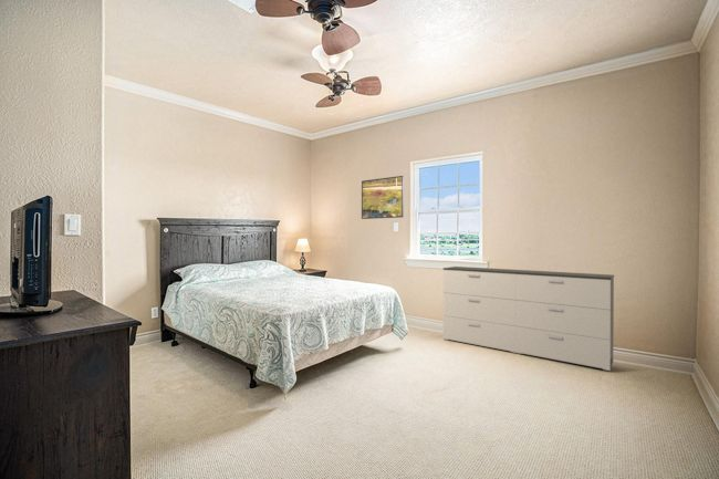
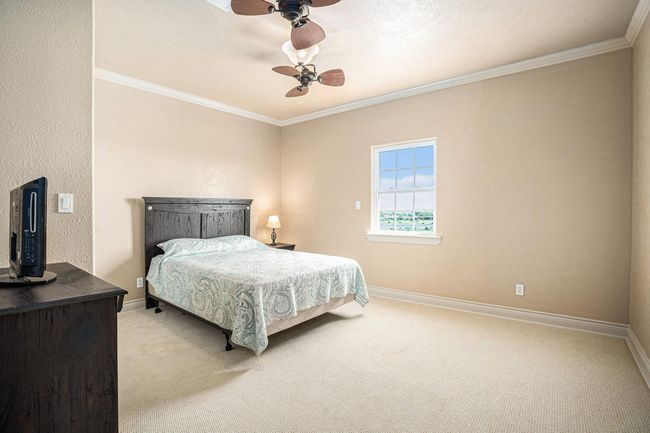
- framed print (382, 198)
- dresser (519, 310)
